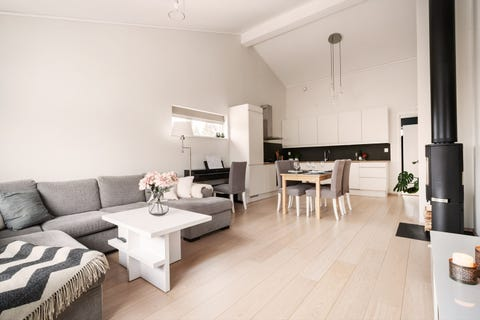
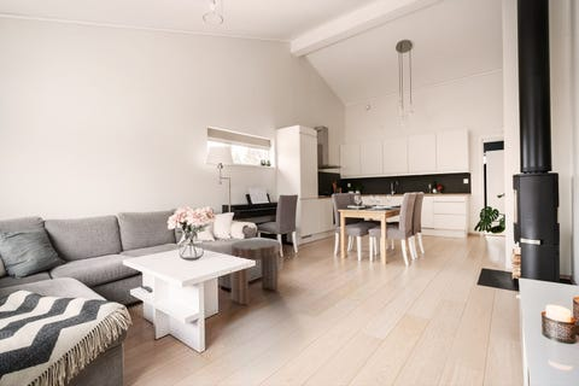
+ side table (262, 269)
